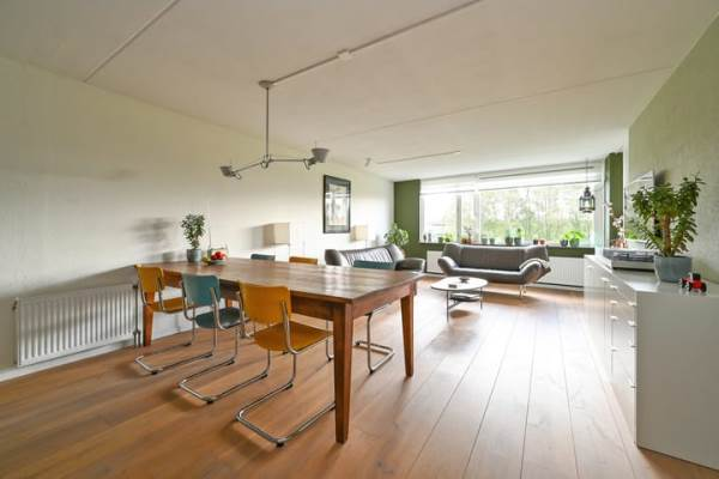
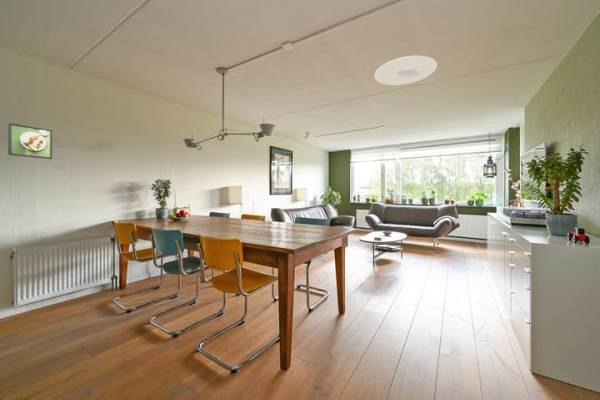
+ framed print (31, 141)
+ ceiling light (404, 69)
